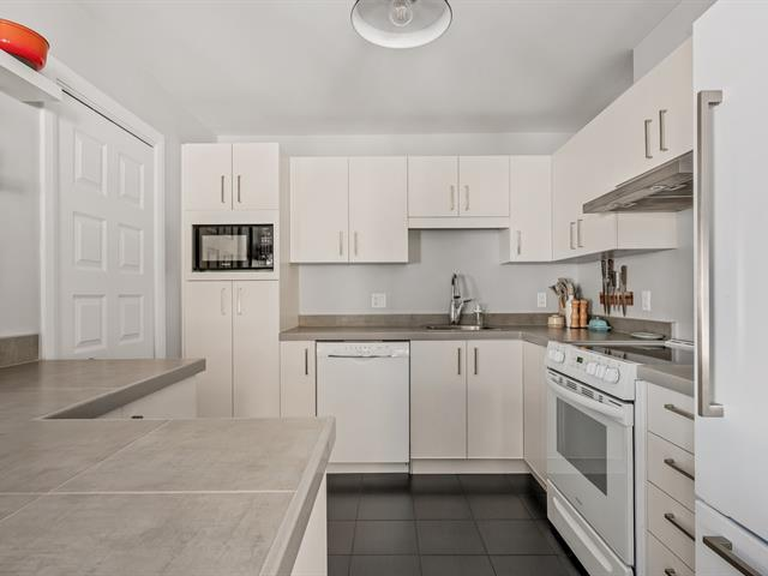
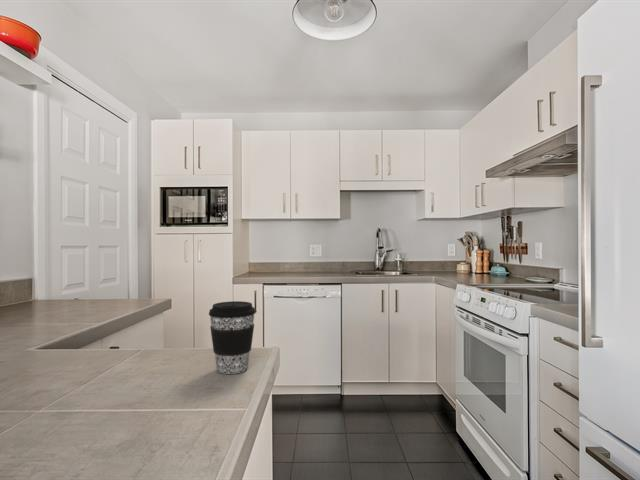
+ coffee cup (232, 336)
